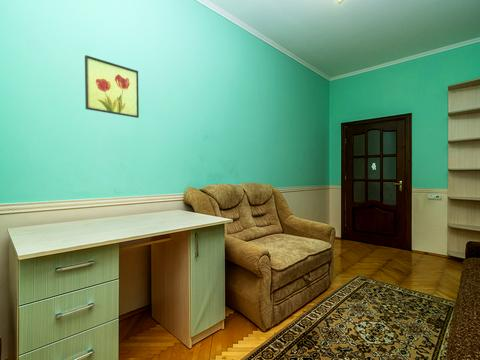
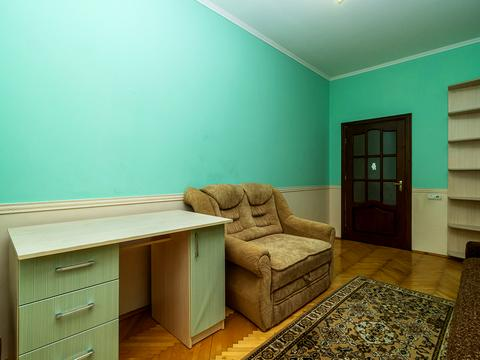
- wall art (113, 89)
